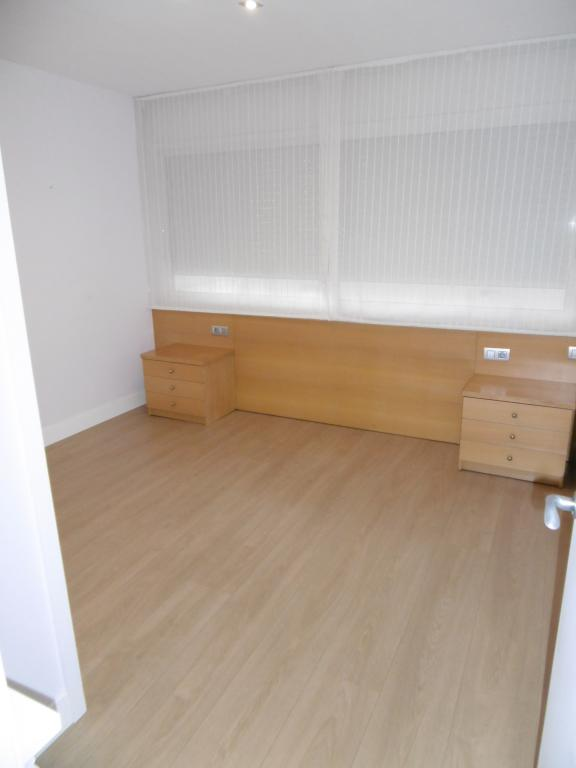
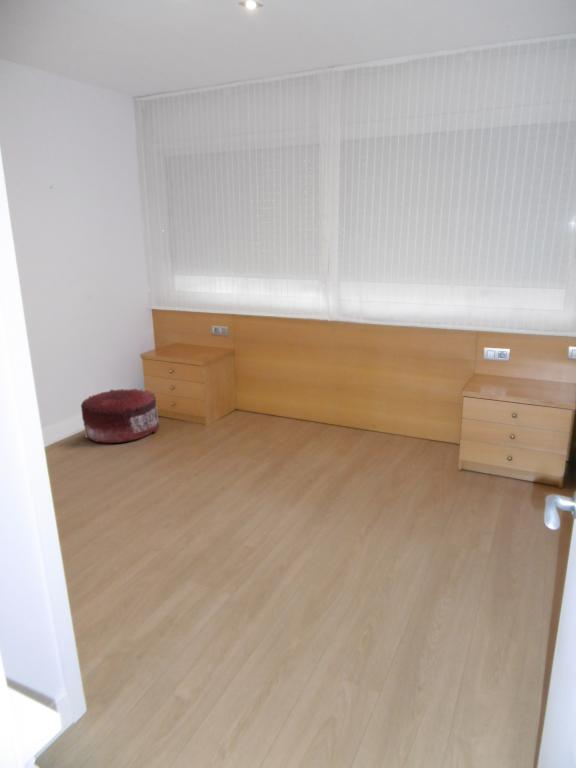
+ pouf (121, 412)
